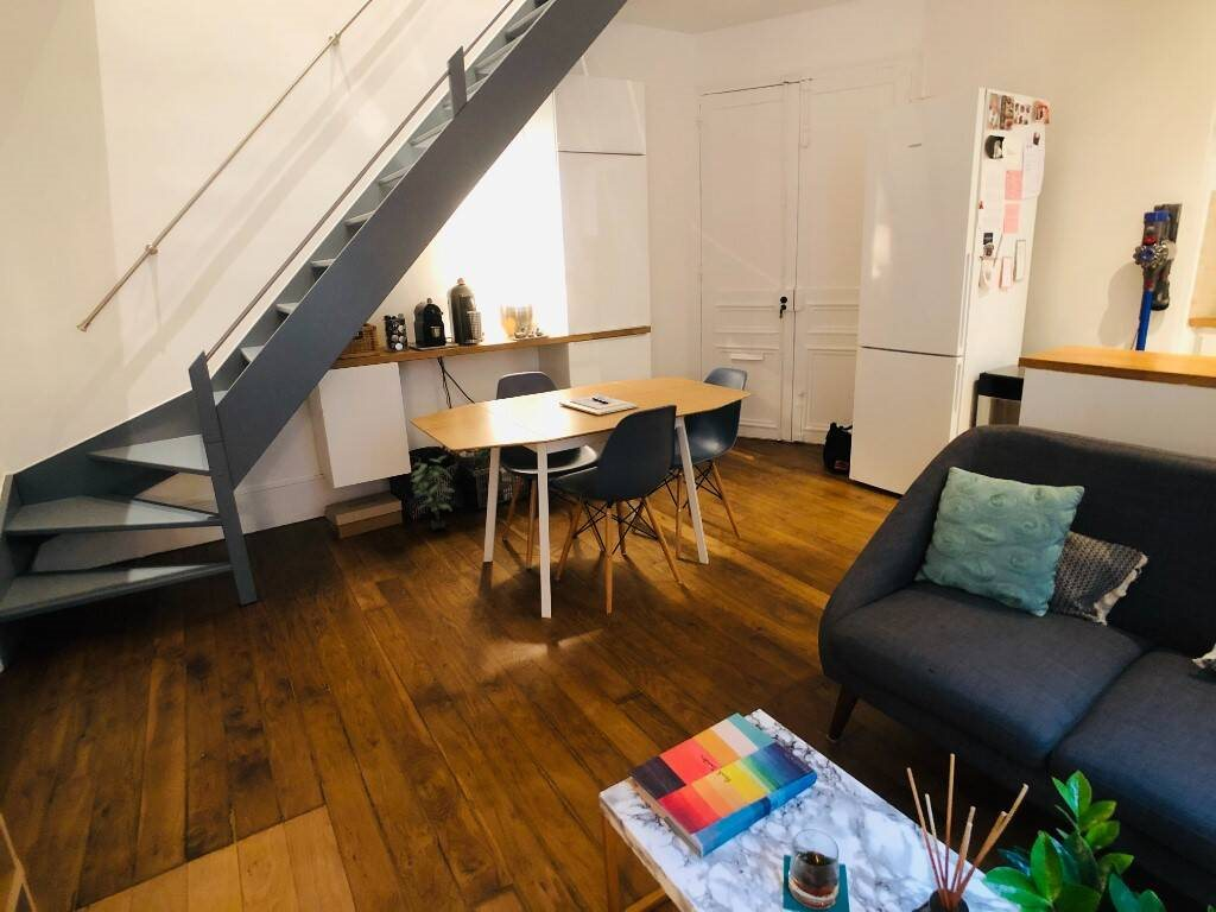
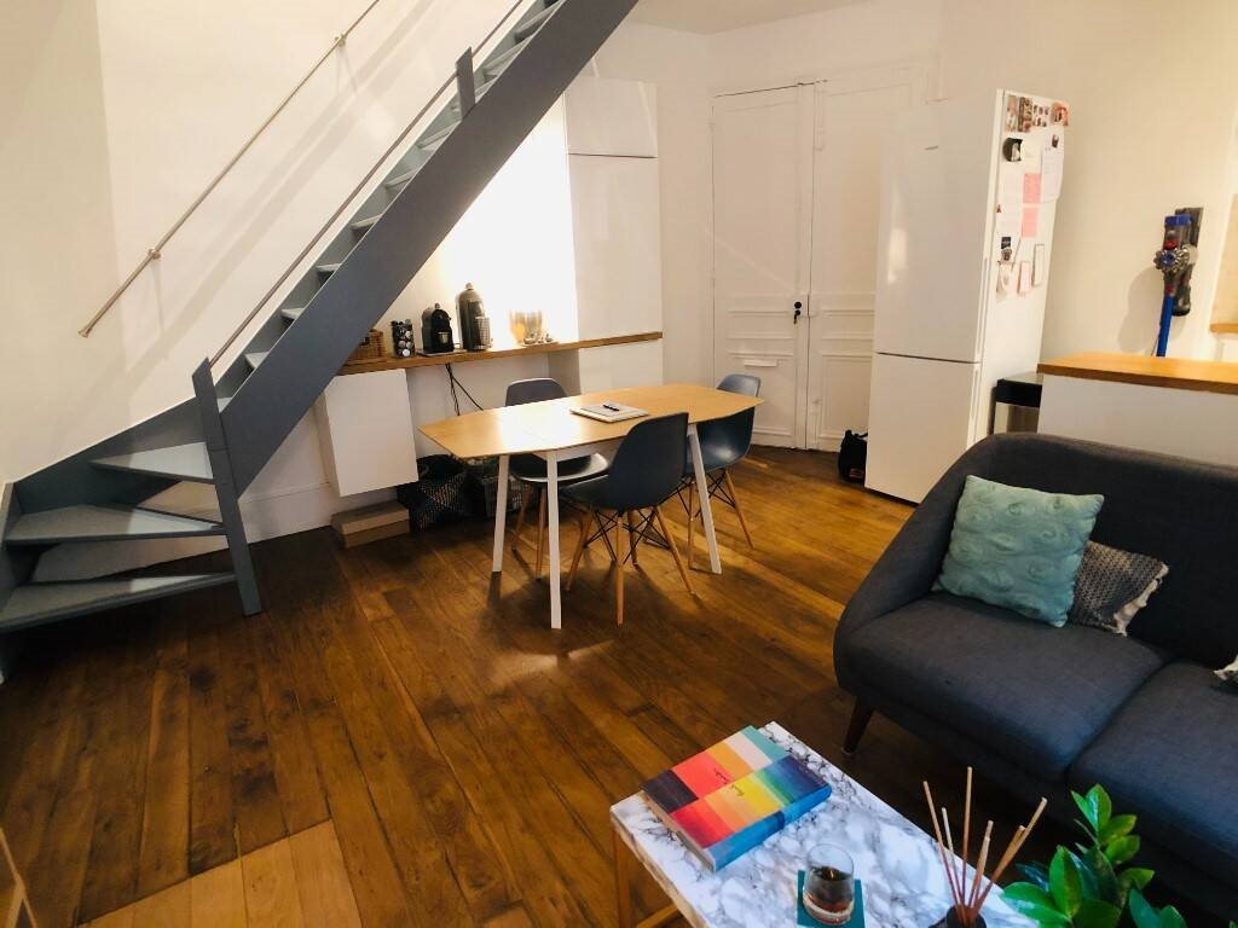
- potted plant (432, 493)
